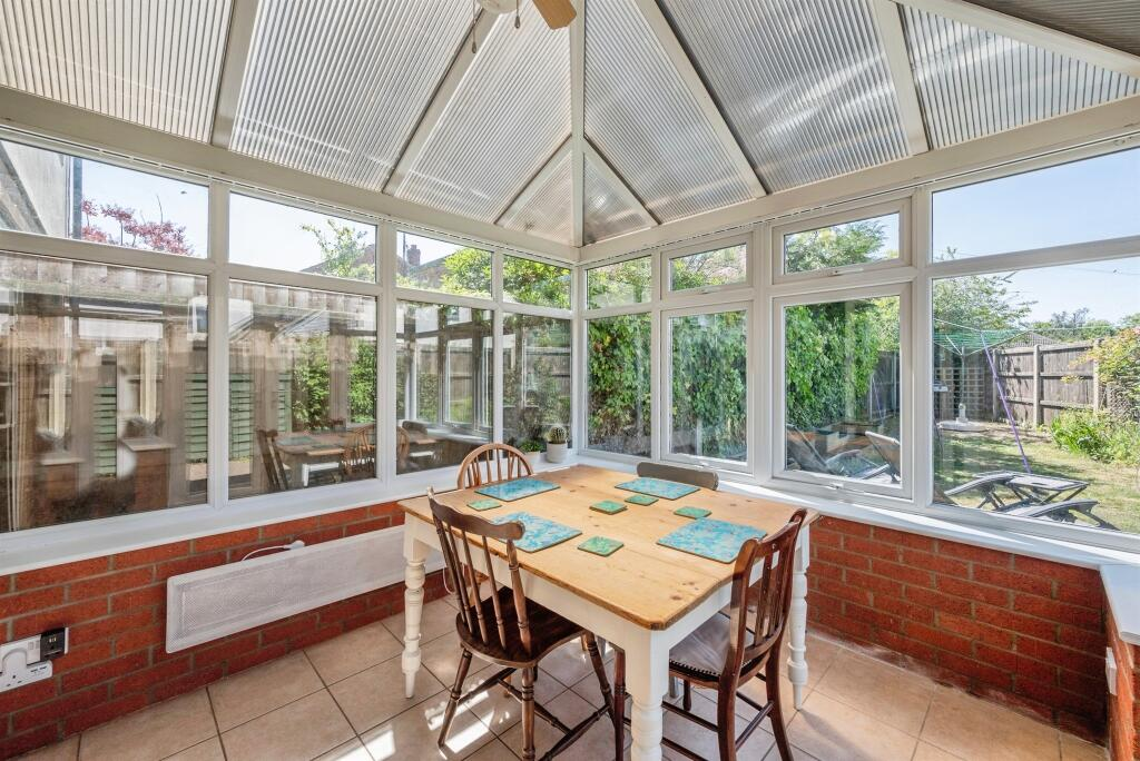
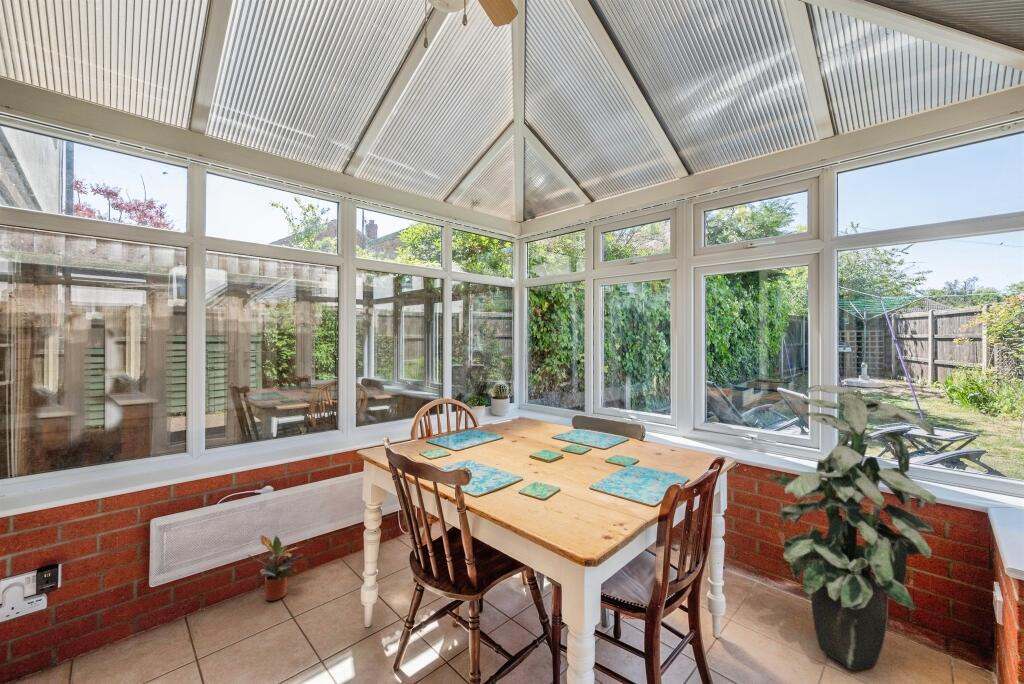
+ indoor plant (845, 516)
+ potted plant (278, 567)
